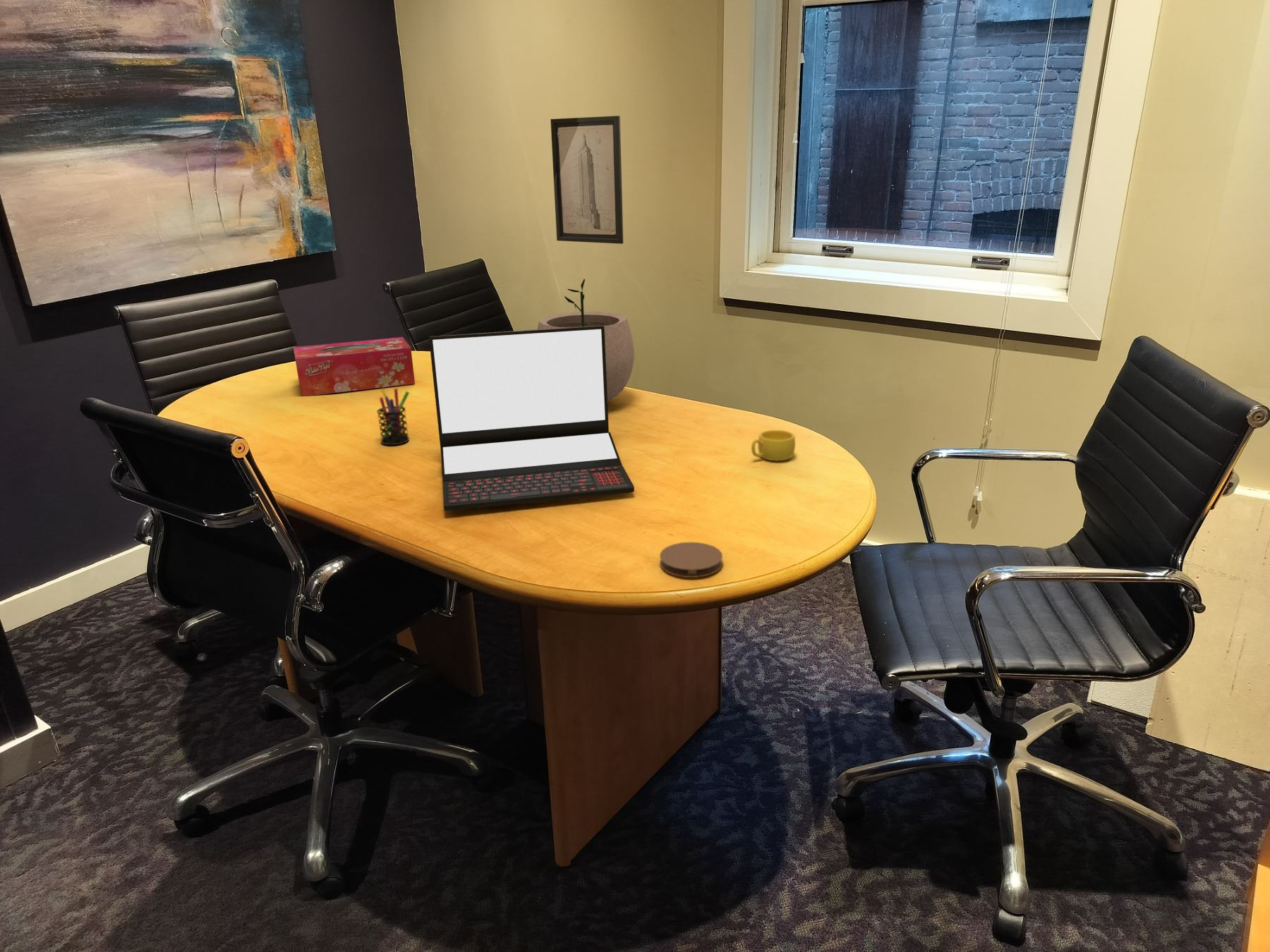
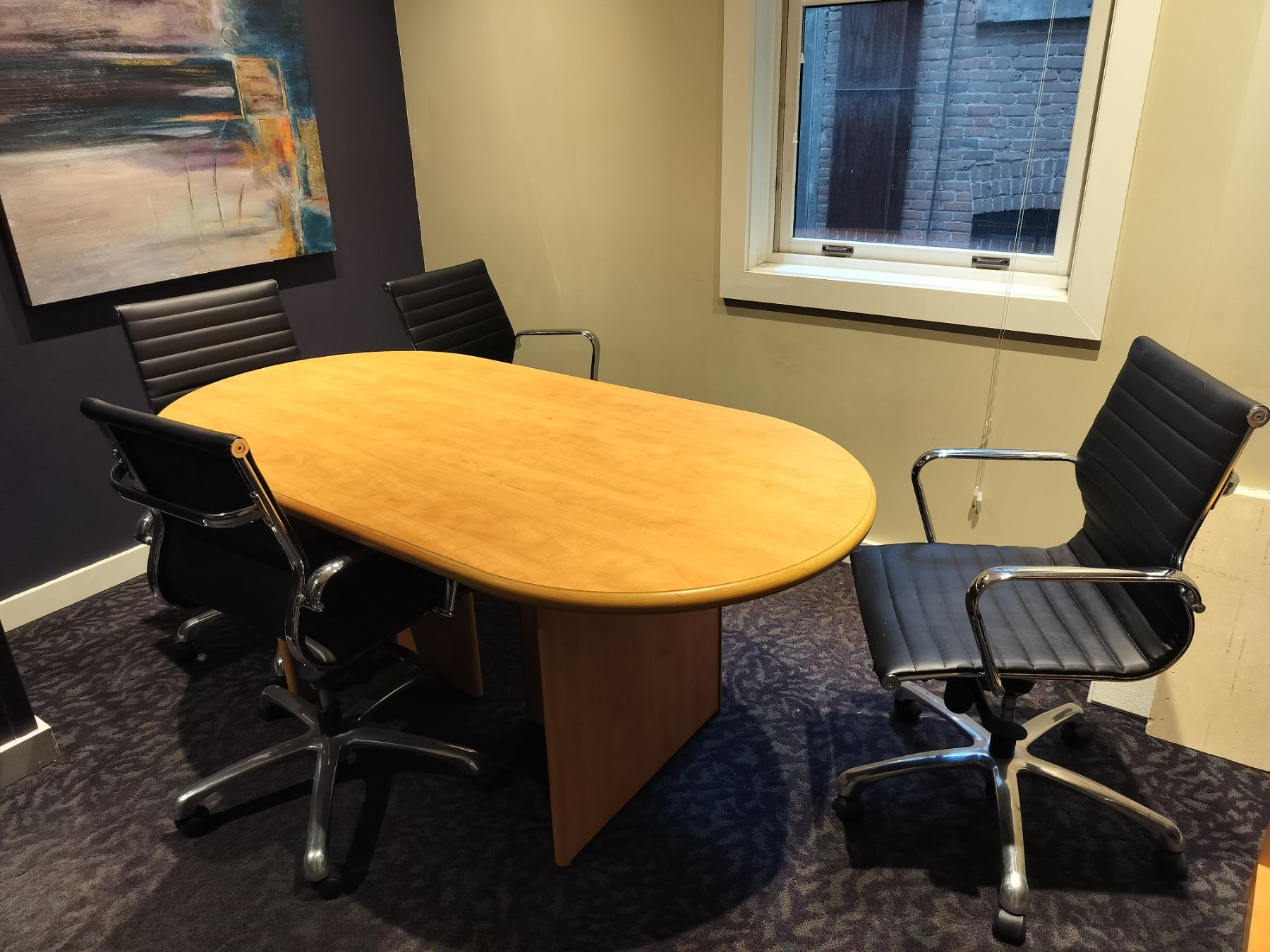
- pen holder (395, 413)
- plant pot (582, 327)
- cup (772, 446)
- wall art (586, 181)
- laptop (529, 413)
- coaster (691, 559)
- tissue box (354, 365)
